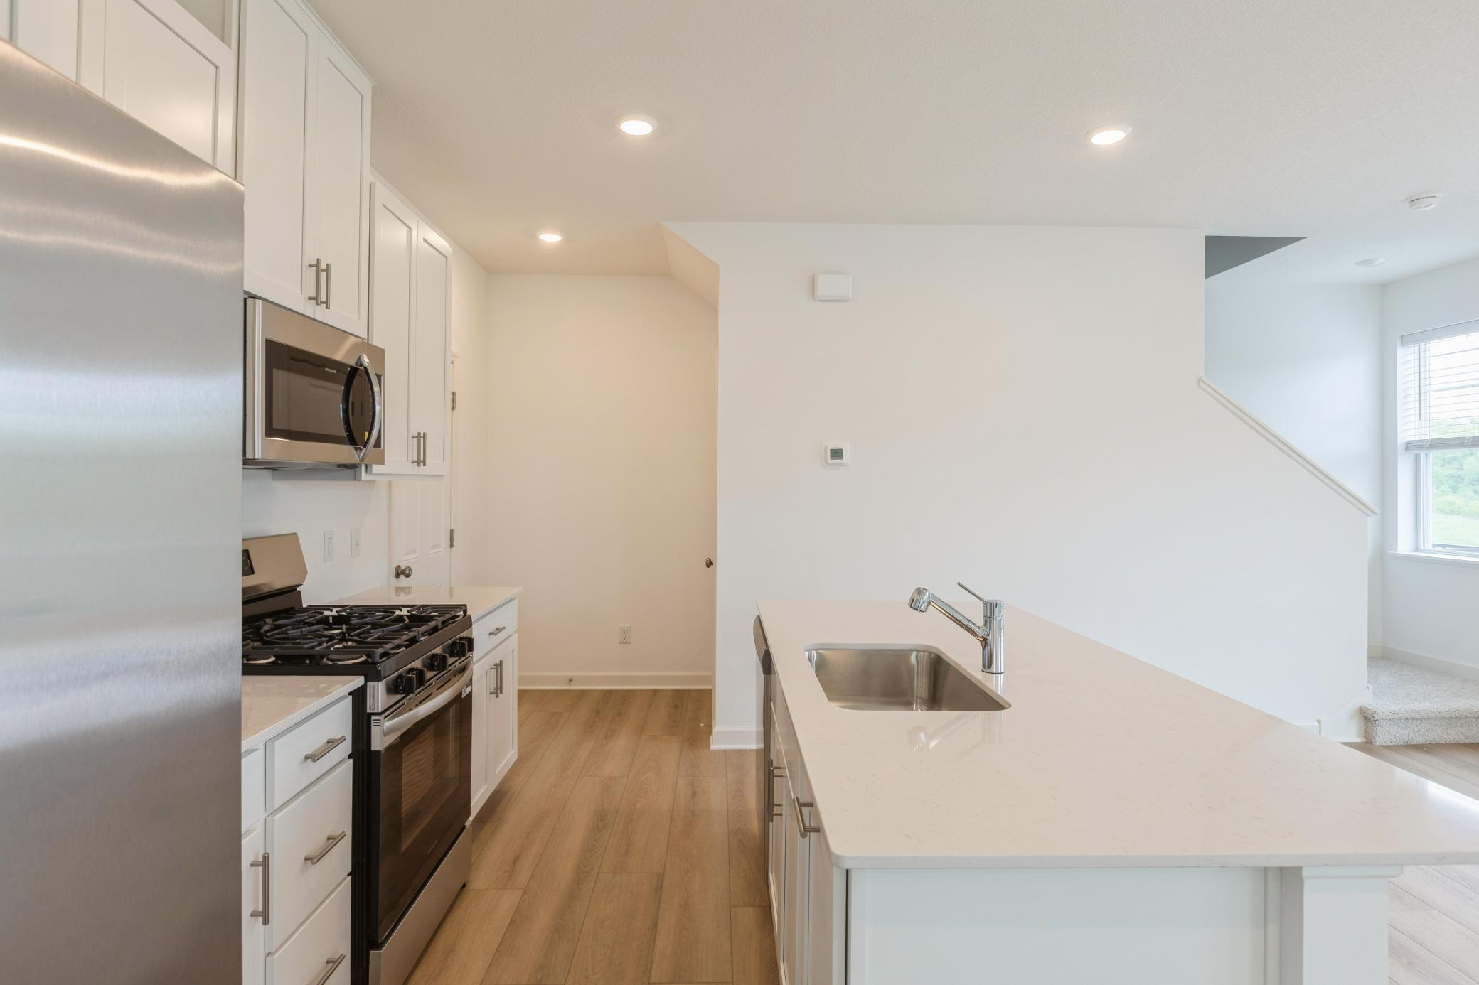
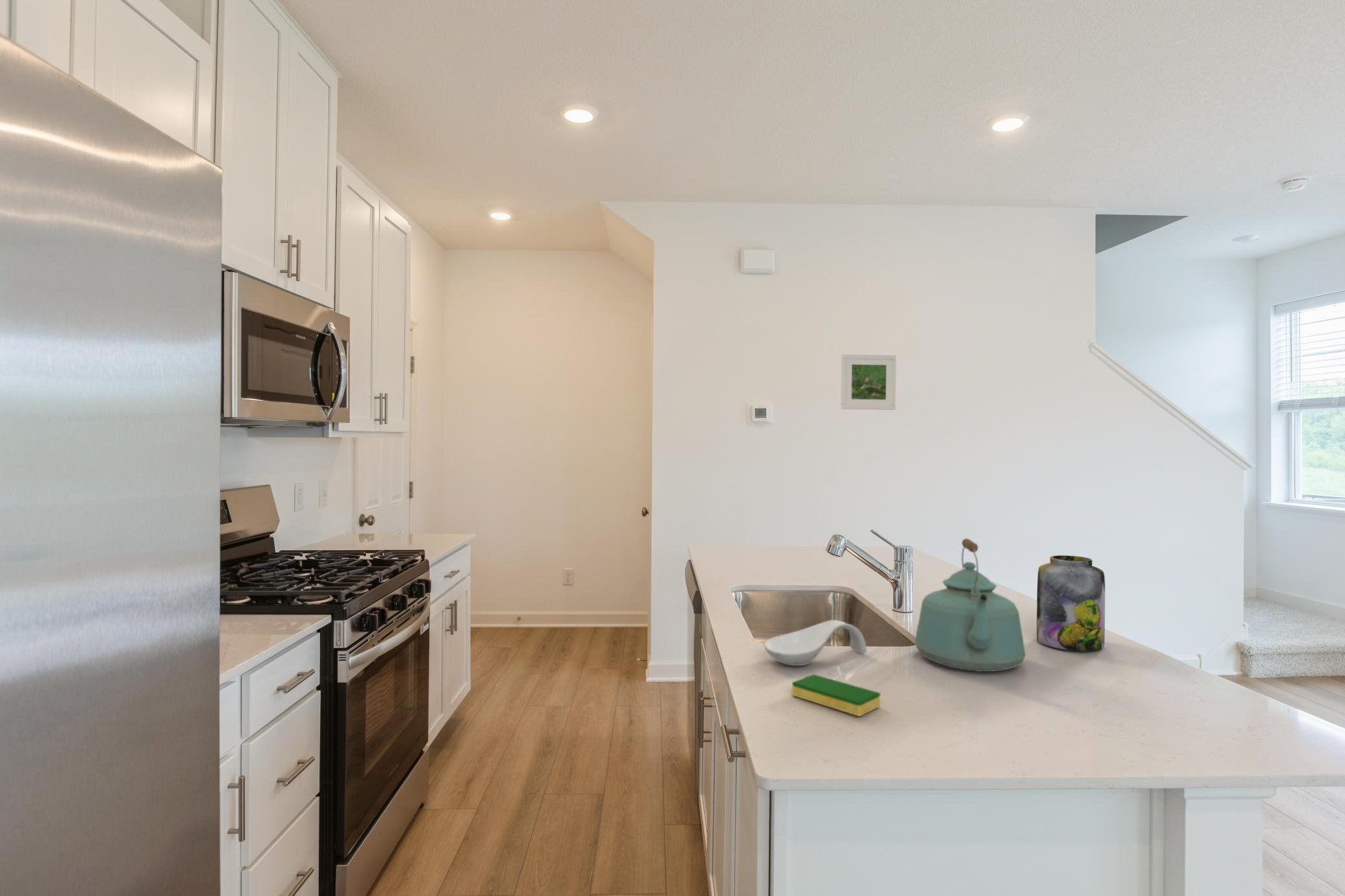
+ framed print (868, 382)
+ jar (1070, 601)
+ dish sponge (835, 694)
+ kettle (971, 602)
+ spoon rest (815, 641)
